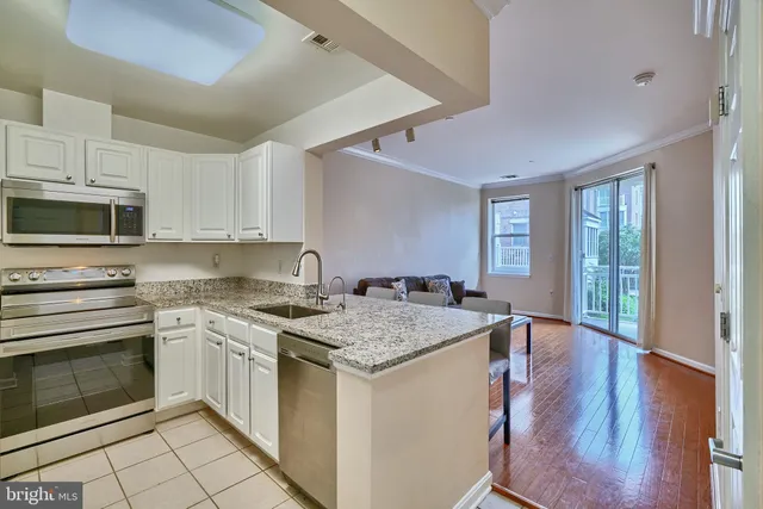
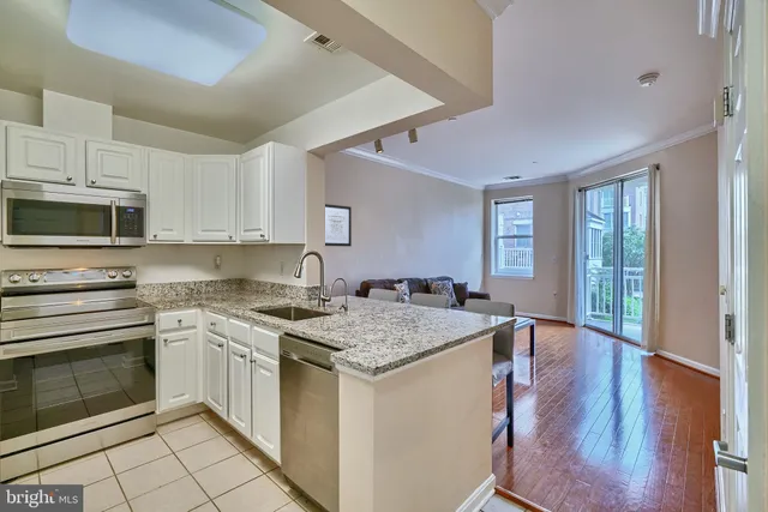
+ wall art (336, 225)
